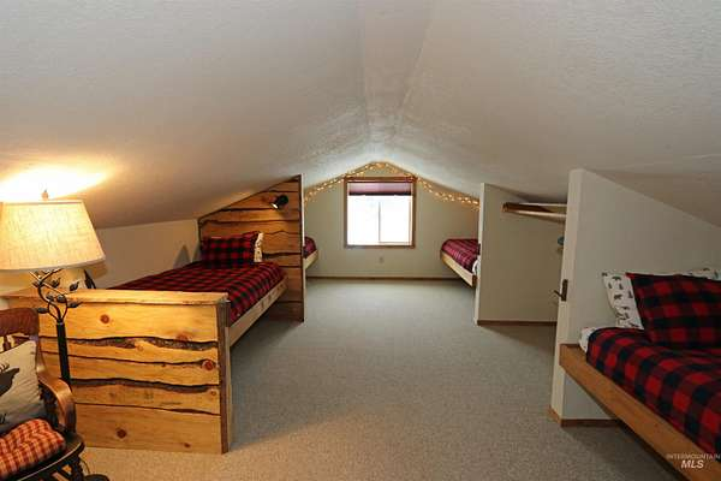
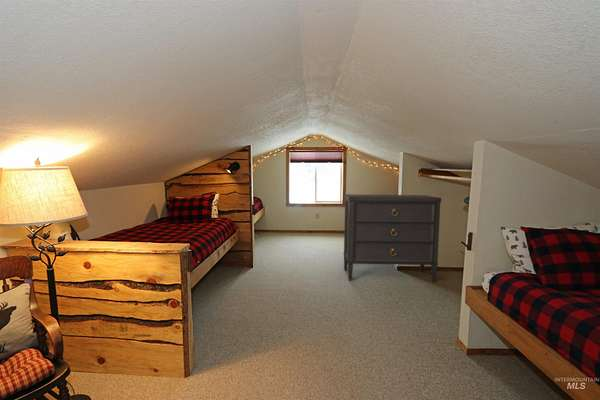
+ dresser (388, 236)
